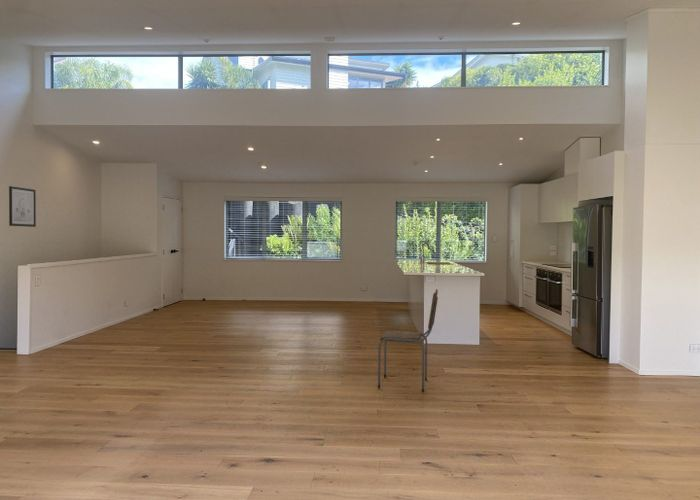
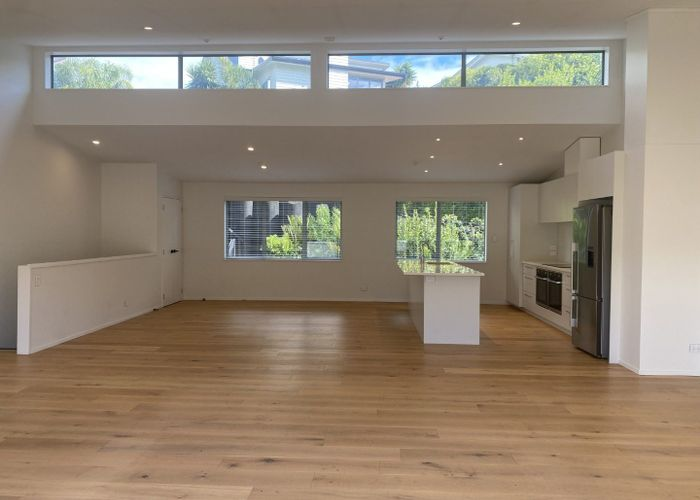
- wall art (22, 207)
- dining chair (409, 337)
